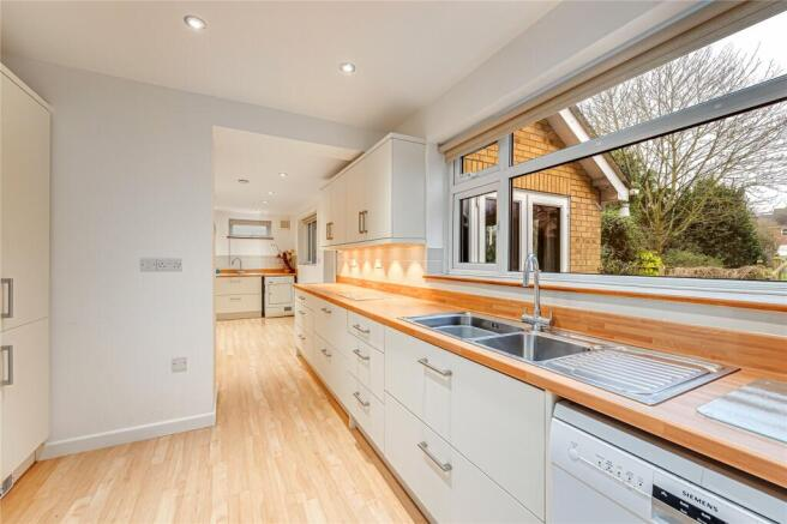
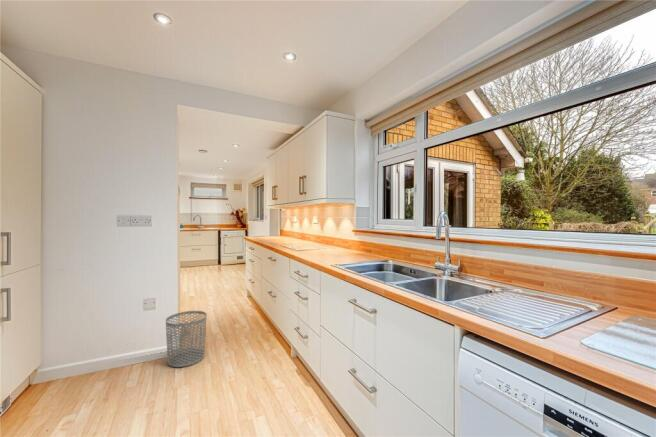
+ waste bin (186, 337)
